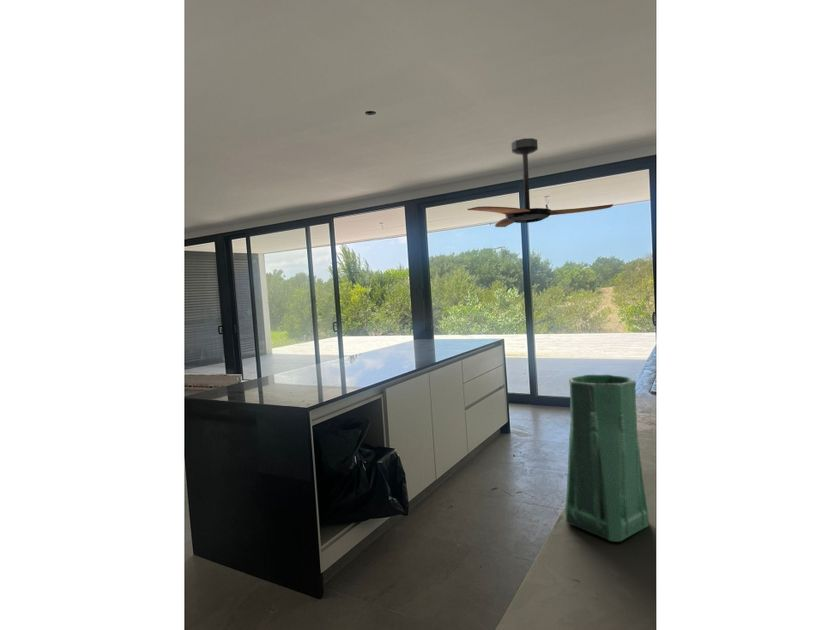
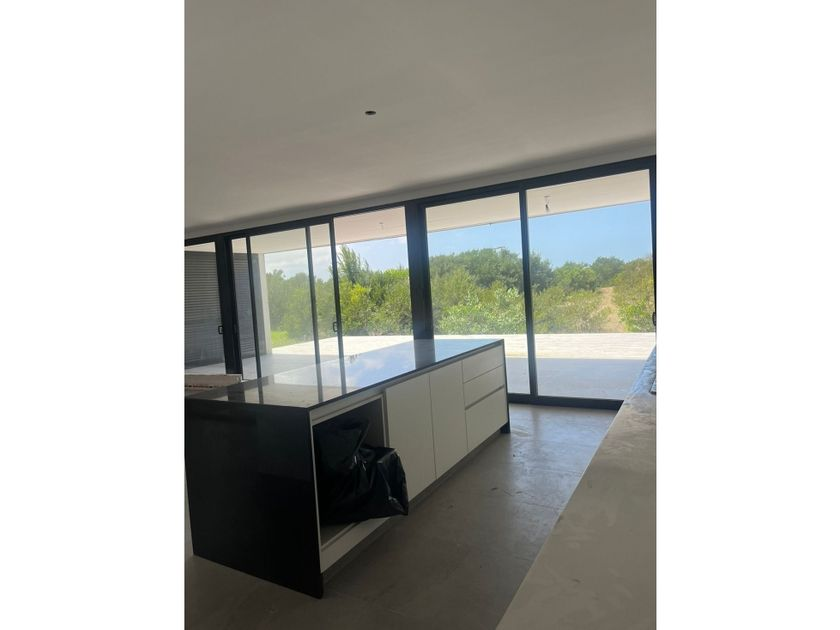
- vase (603, 450)
- ceiling fan (528, 181)
